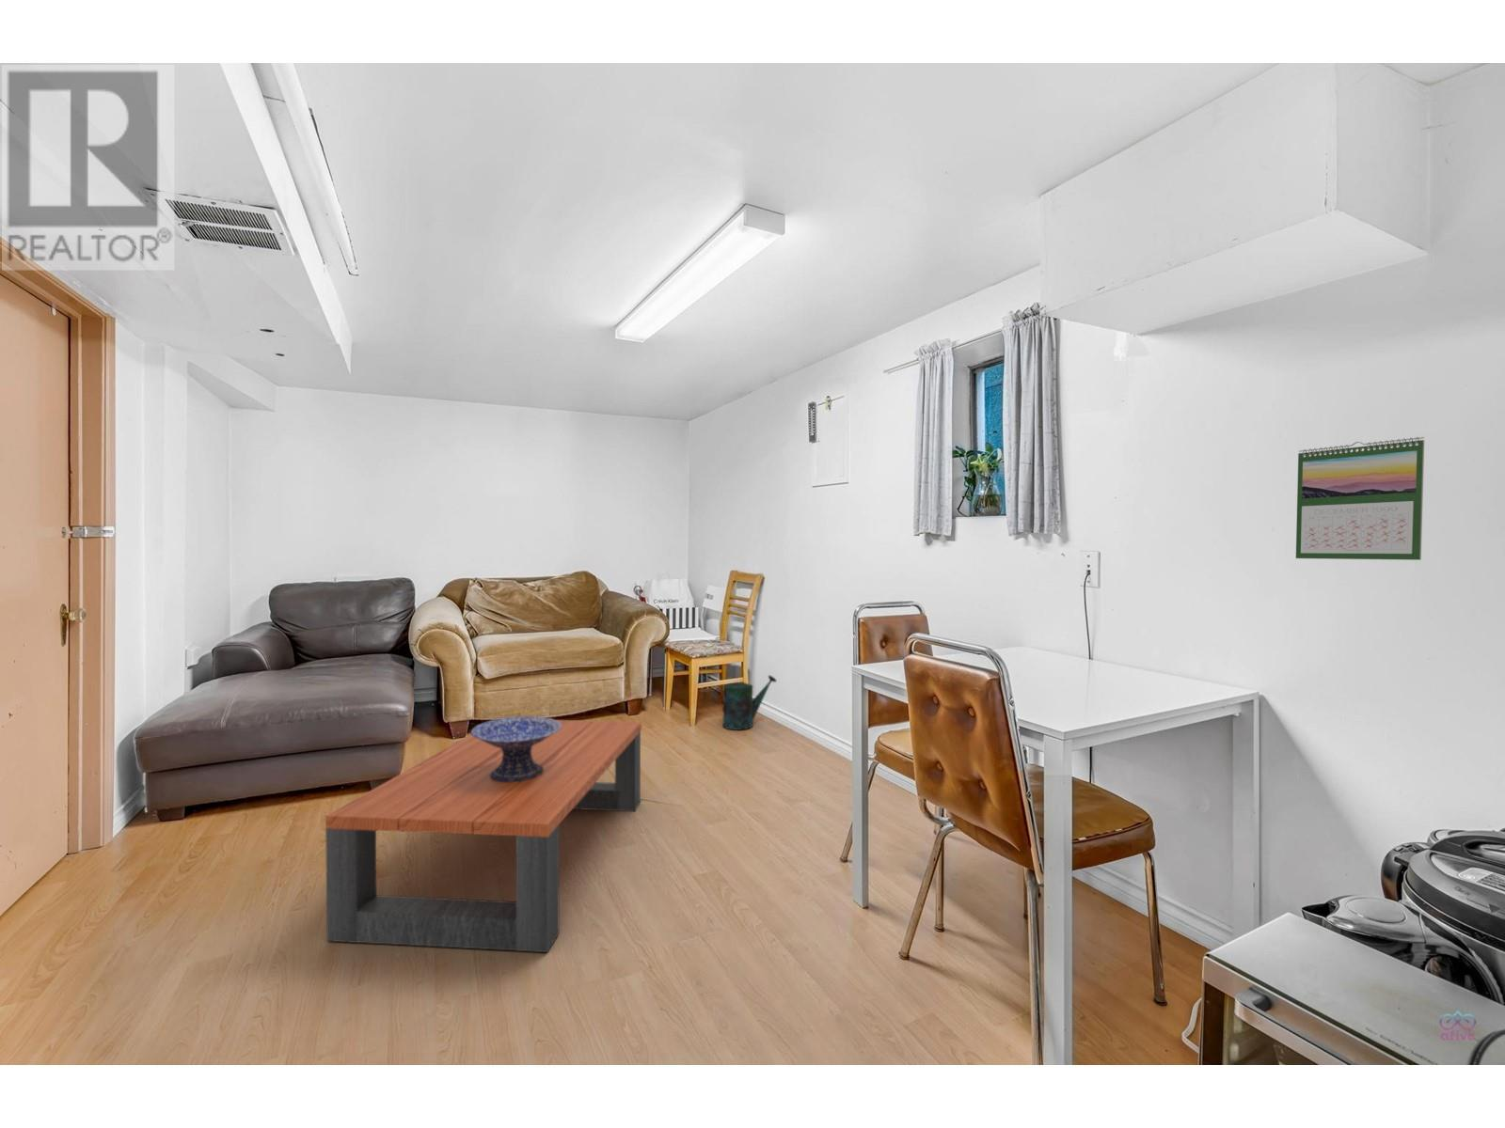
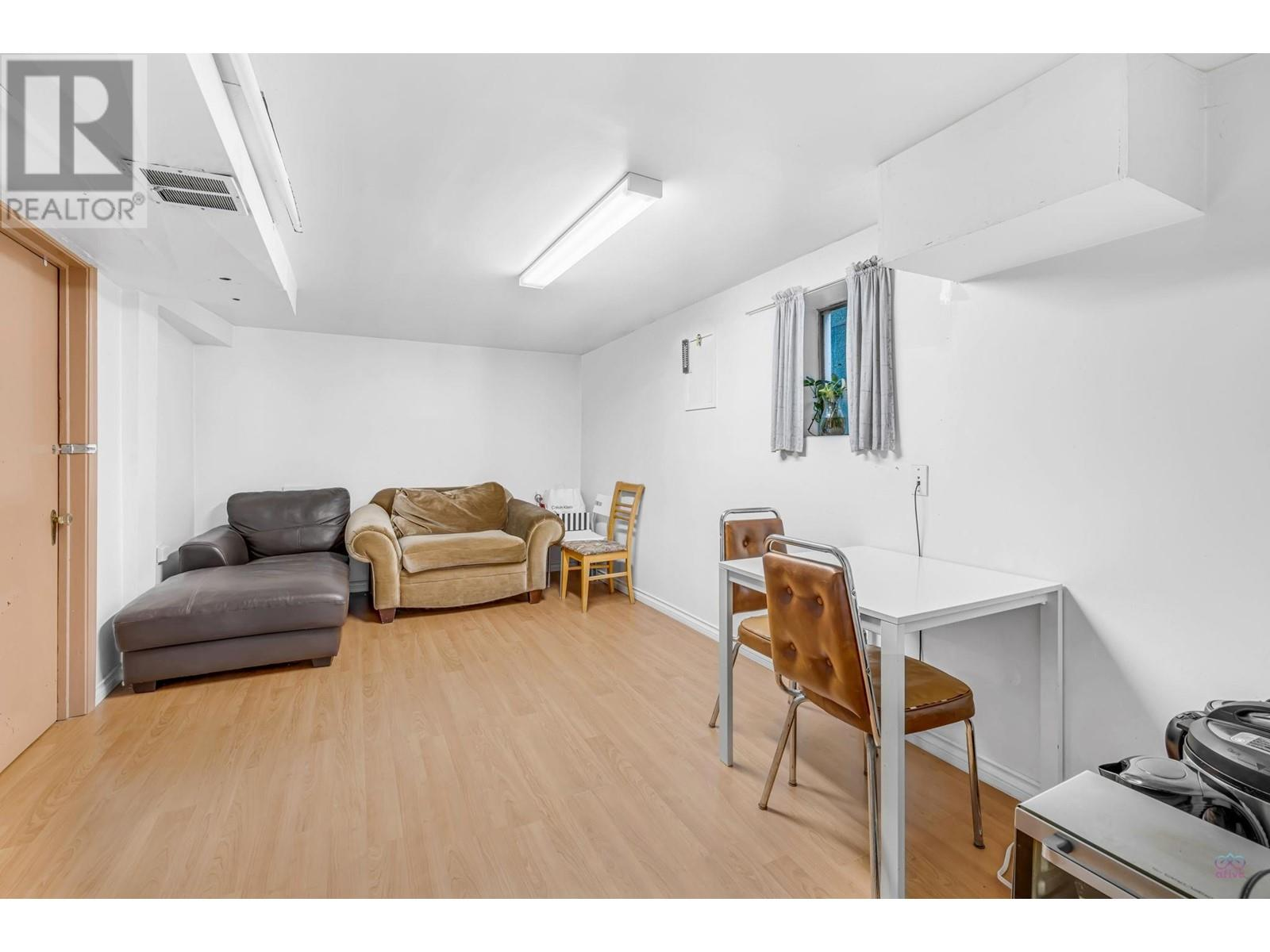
- watering can (745, 700)
- calendar (1356, 500)
- decorative bowl (517, 749)
- coffee table (518, 807)
